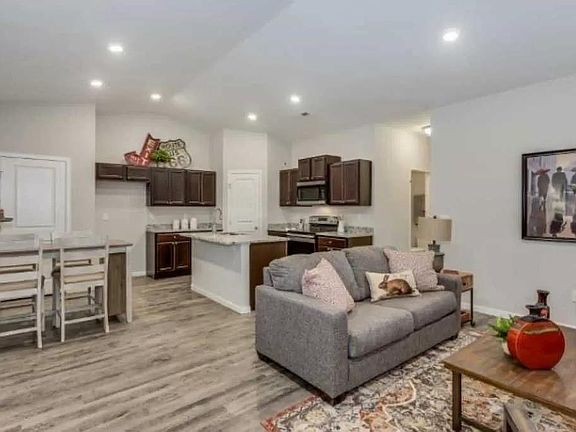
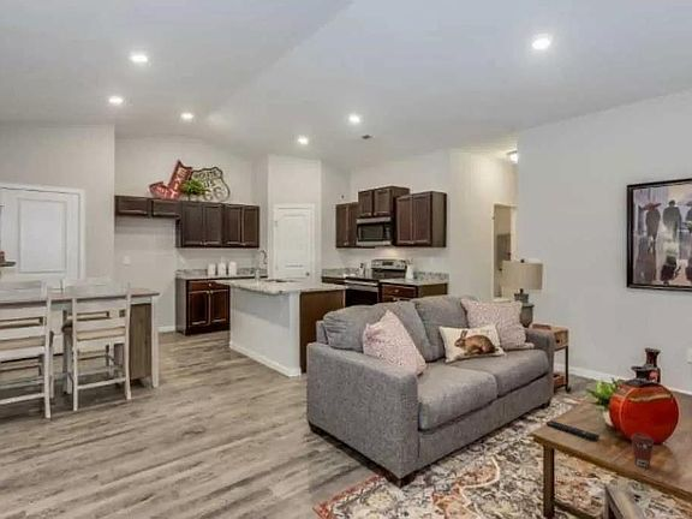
+ remote control (571, 429)
+ coffee cup (642, 449)
